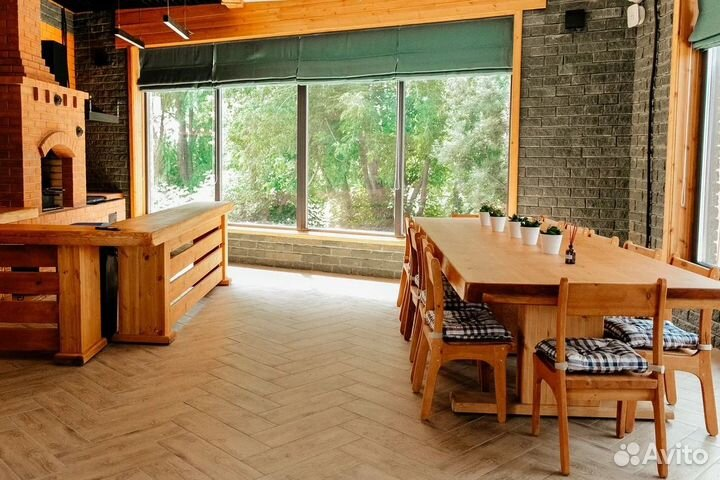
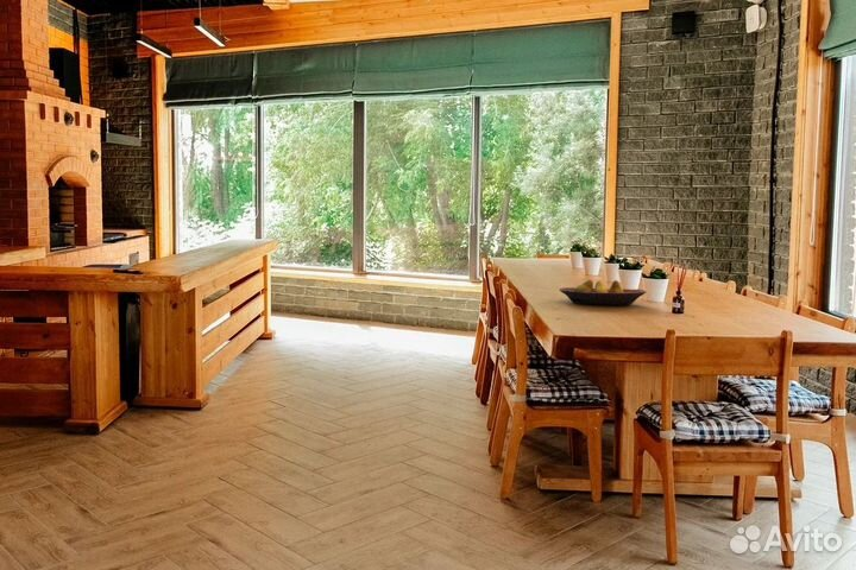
+ fruit bowl (602, 291)
